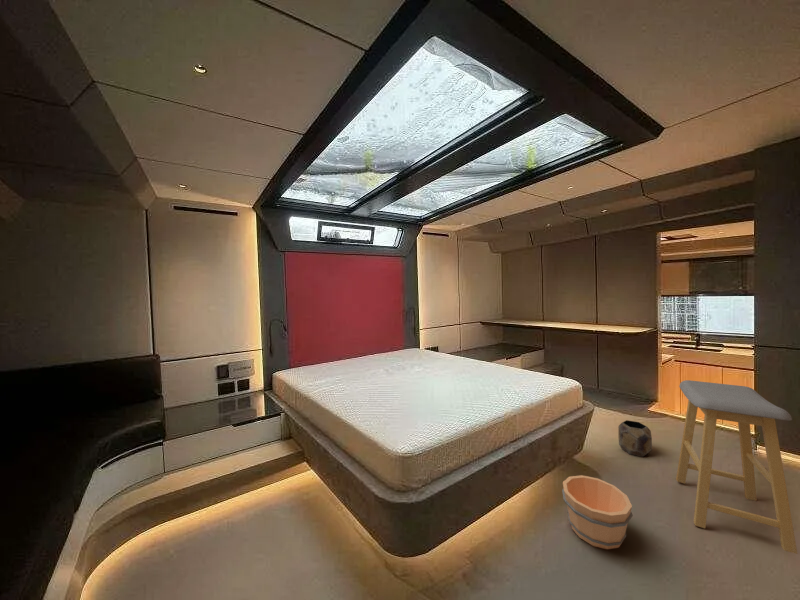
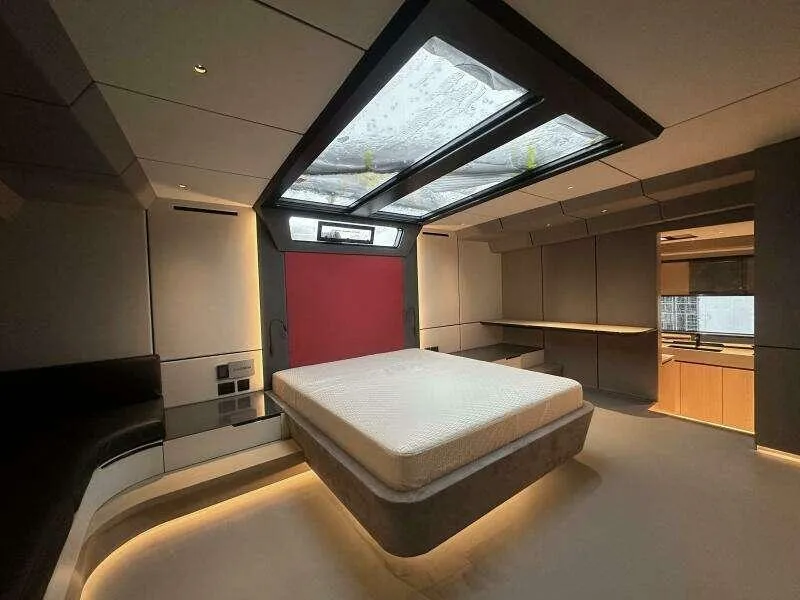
- bucket (595, 512)
- planter (634, 437)
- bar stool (713, 449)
